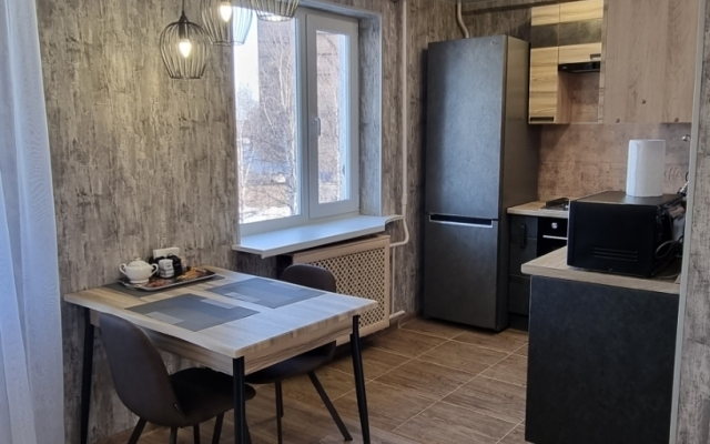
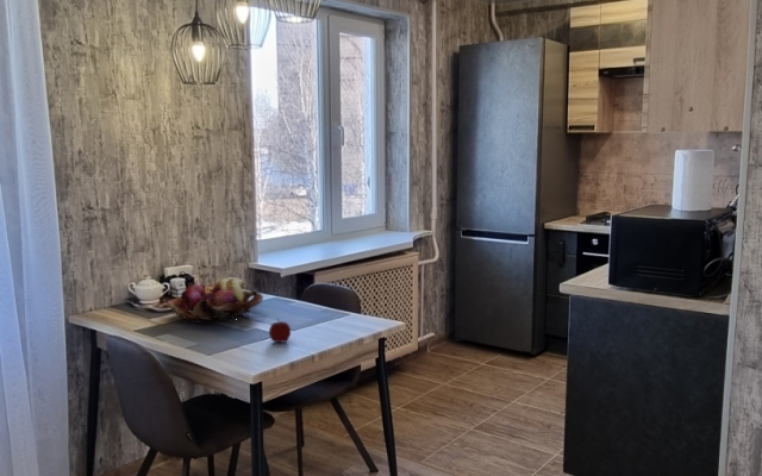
+ apple (280, 330)
+ fruit basket (218, 298)
